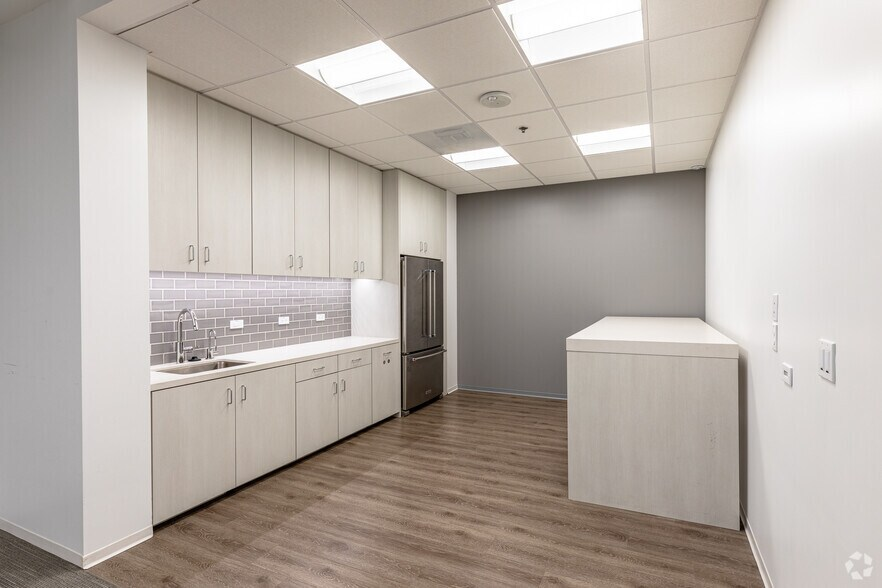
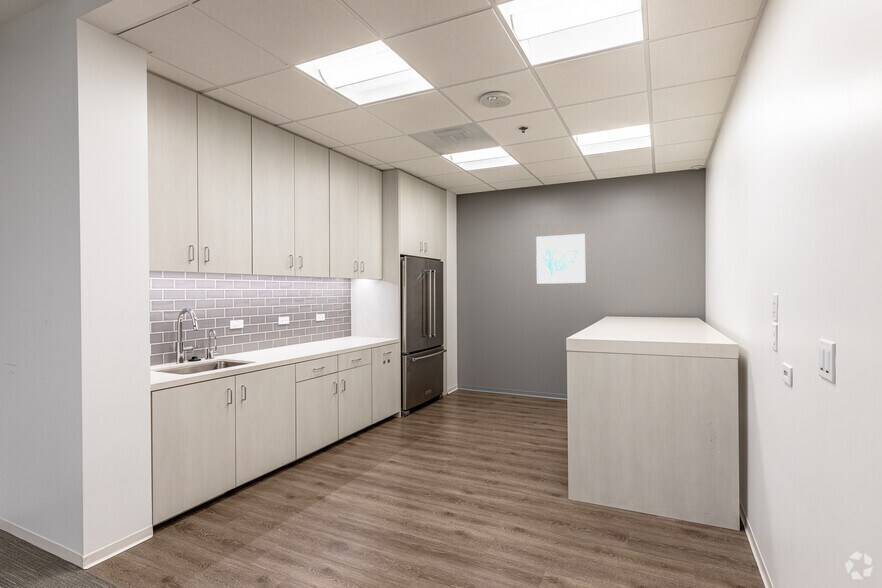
+ wall art (560, 259)
